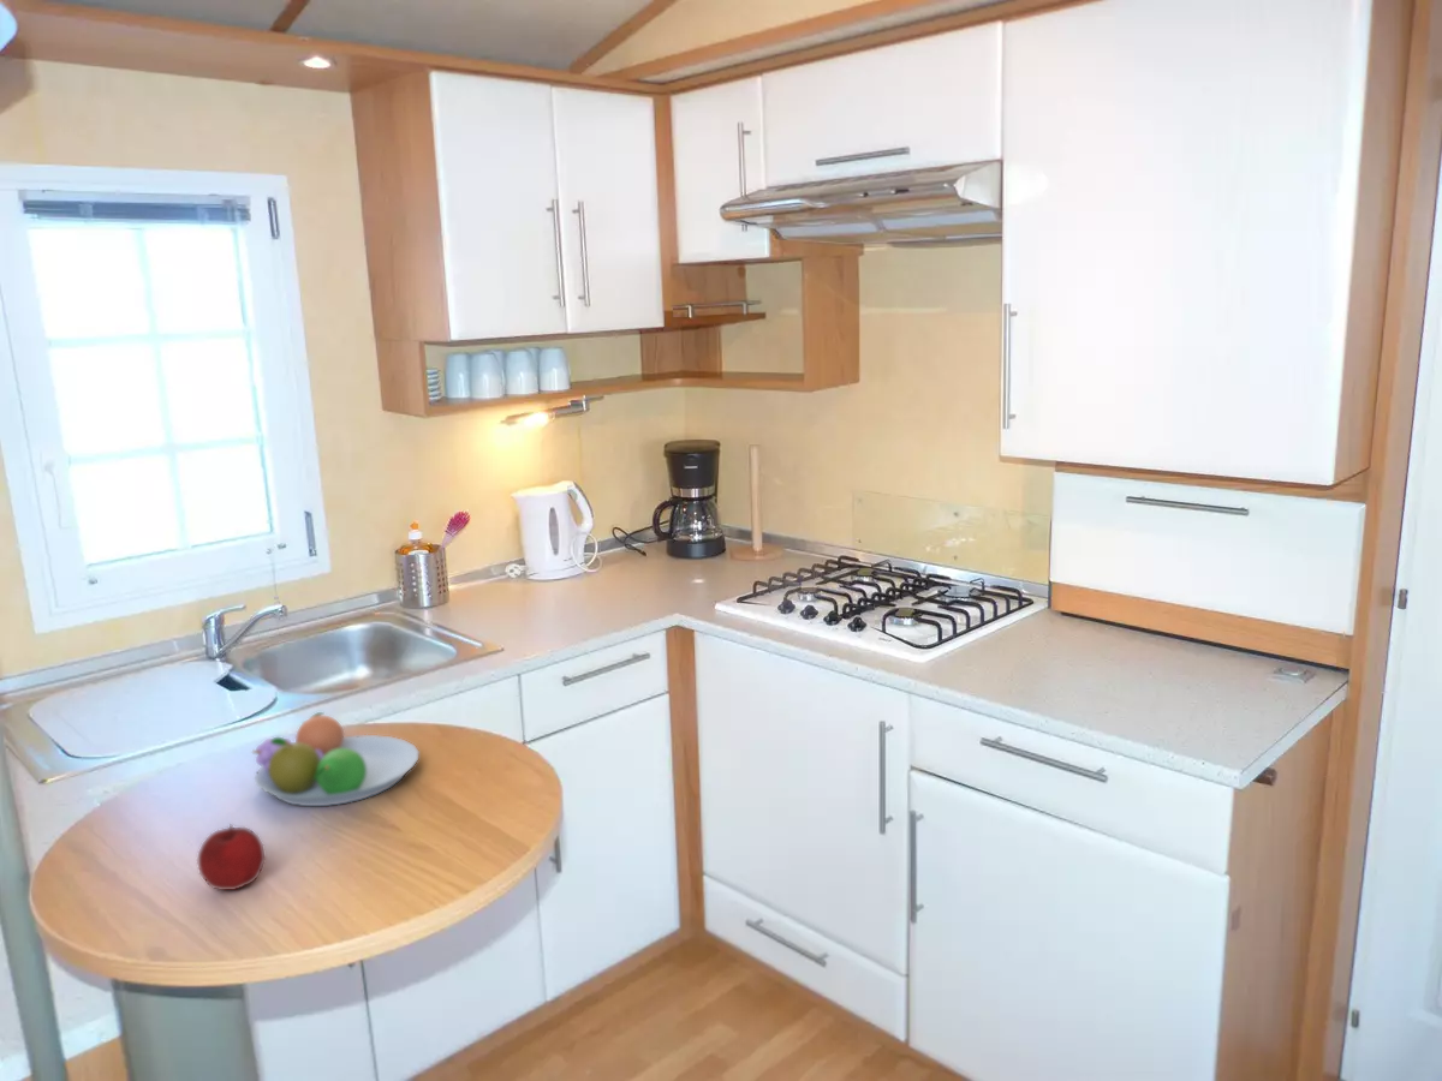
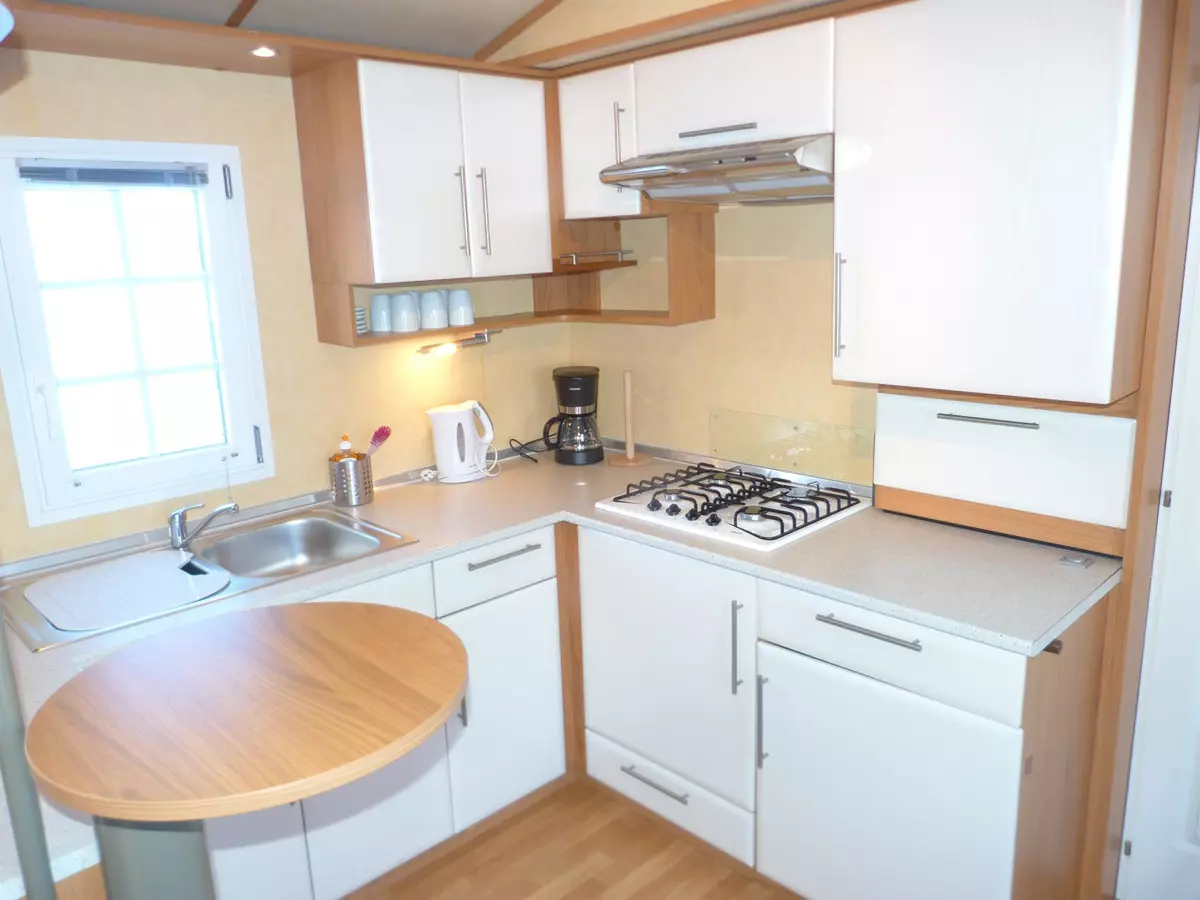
- fruit bowl (333, 752)
- apple (231, 853)
